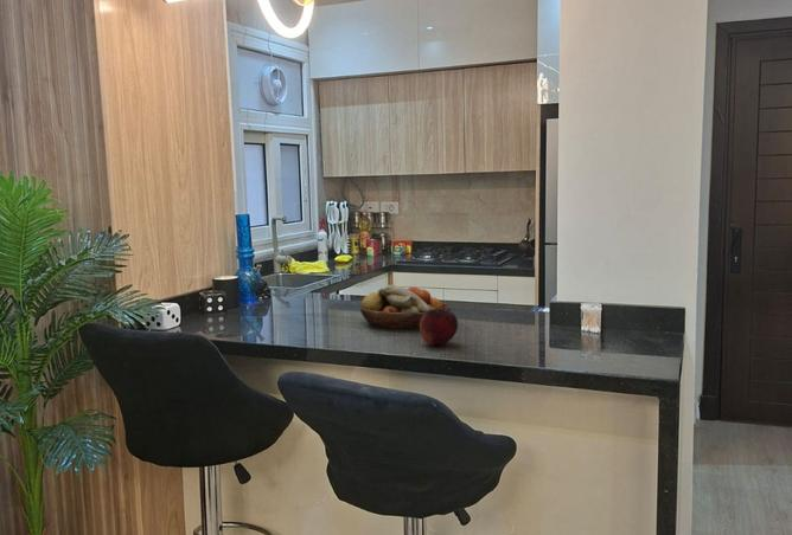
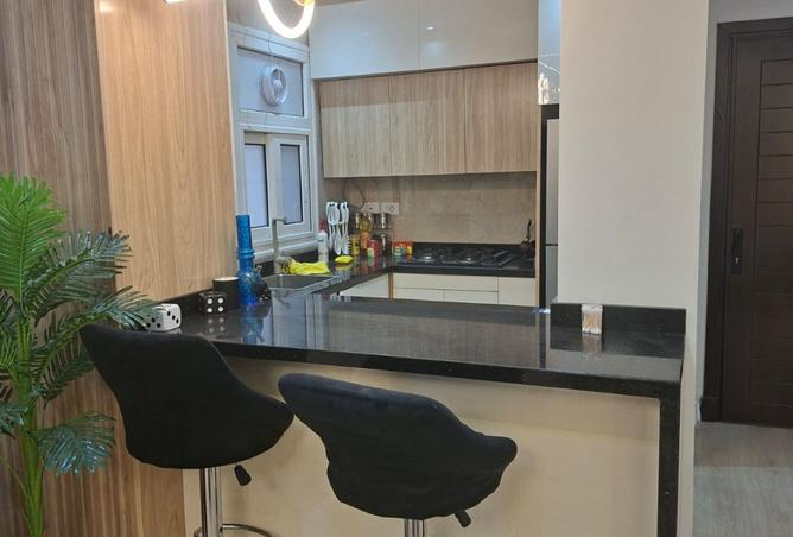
- fruit (439, 325)
- fruit bowl (405, 302)
